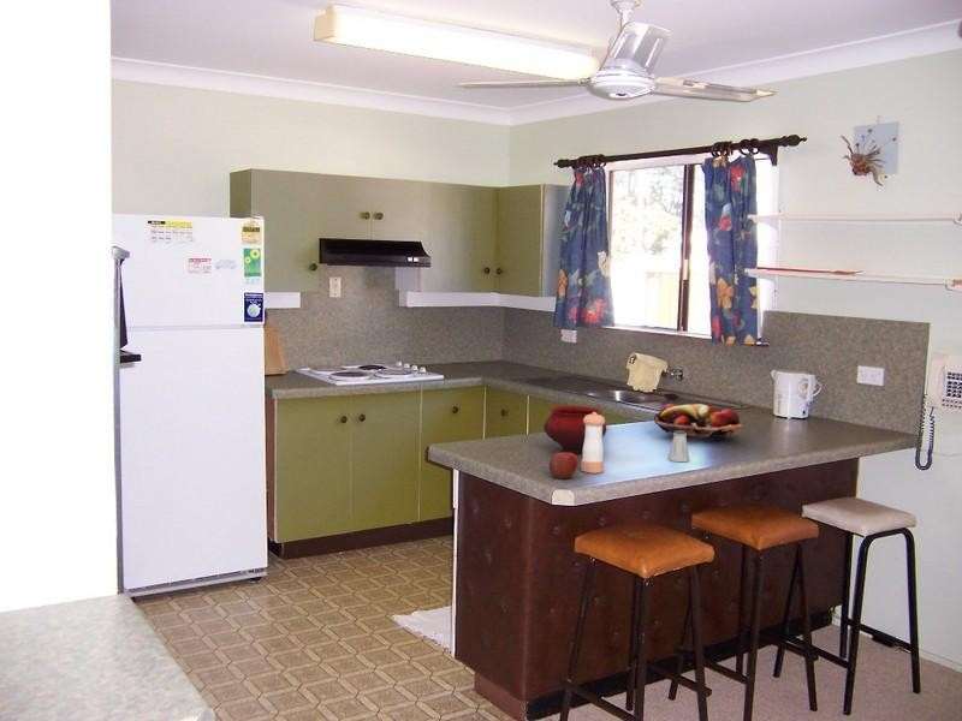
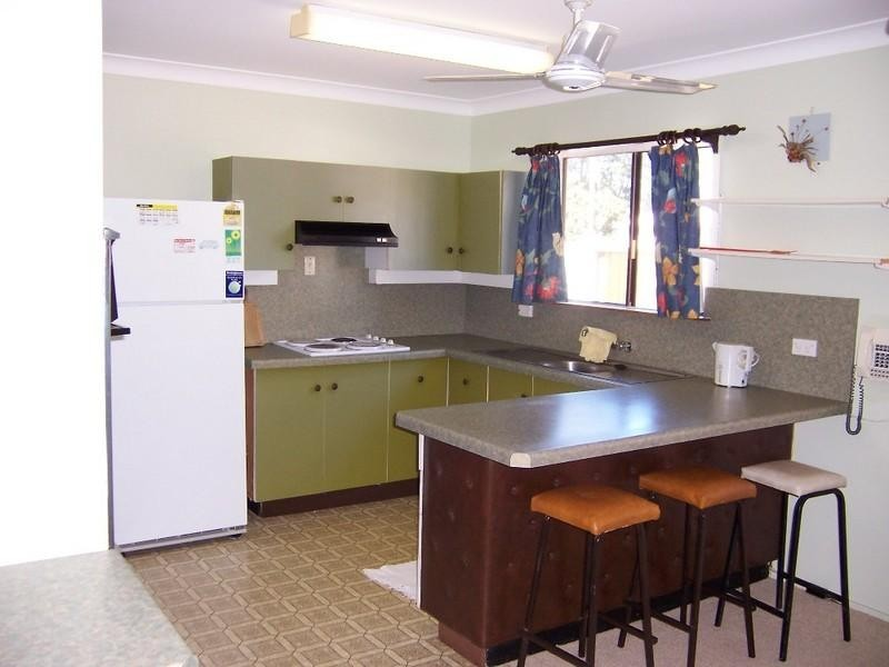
- apple (563, 464)
- saltshaker (679, 445)
- fruit basket (697, 421)
- bowl (575, 430)
- pepper shaker (593, 441)
